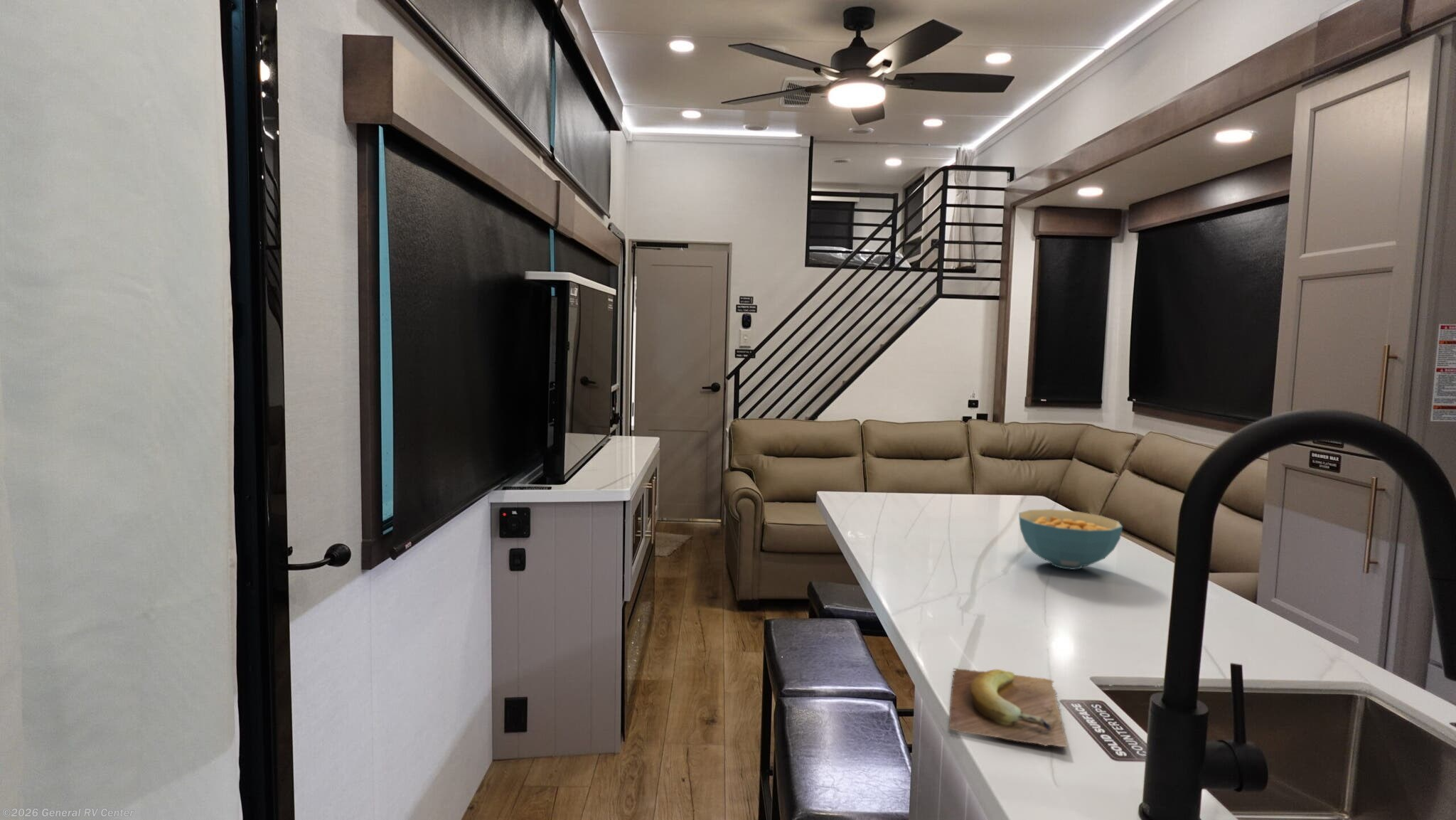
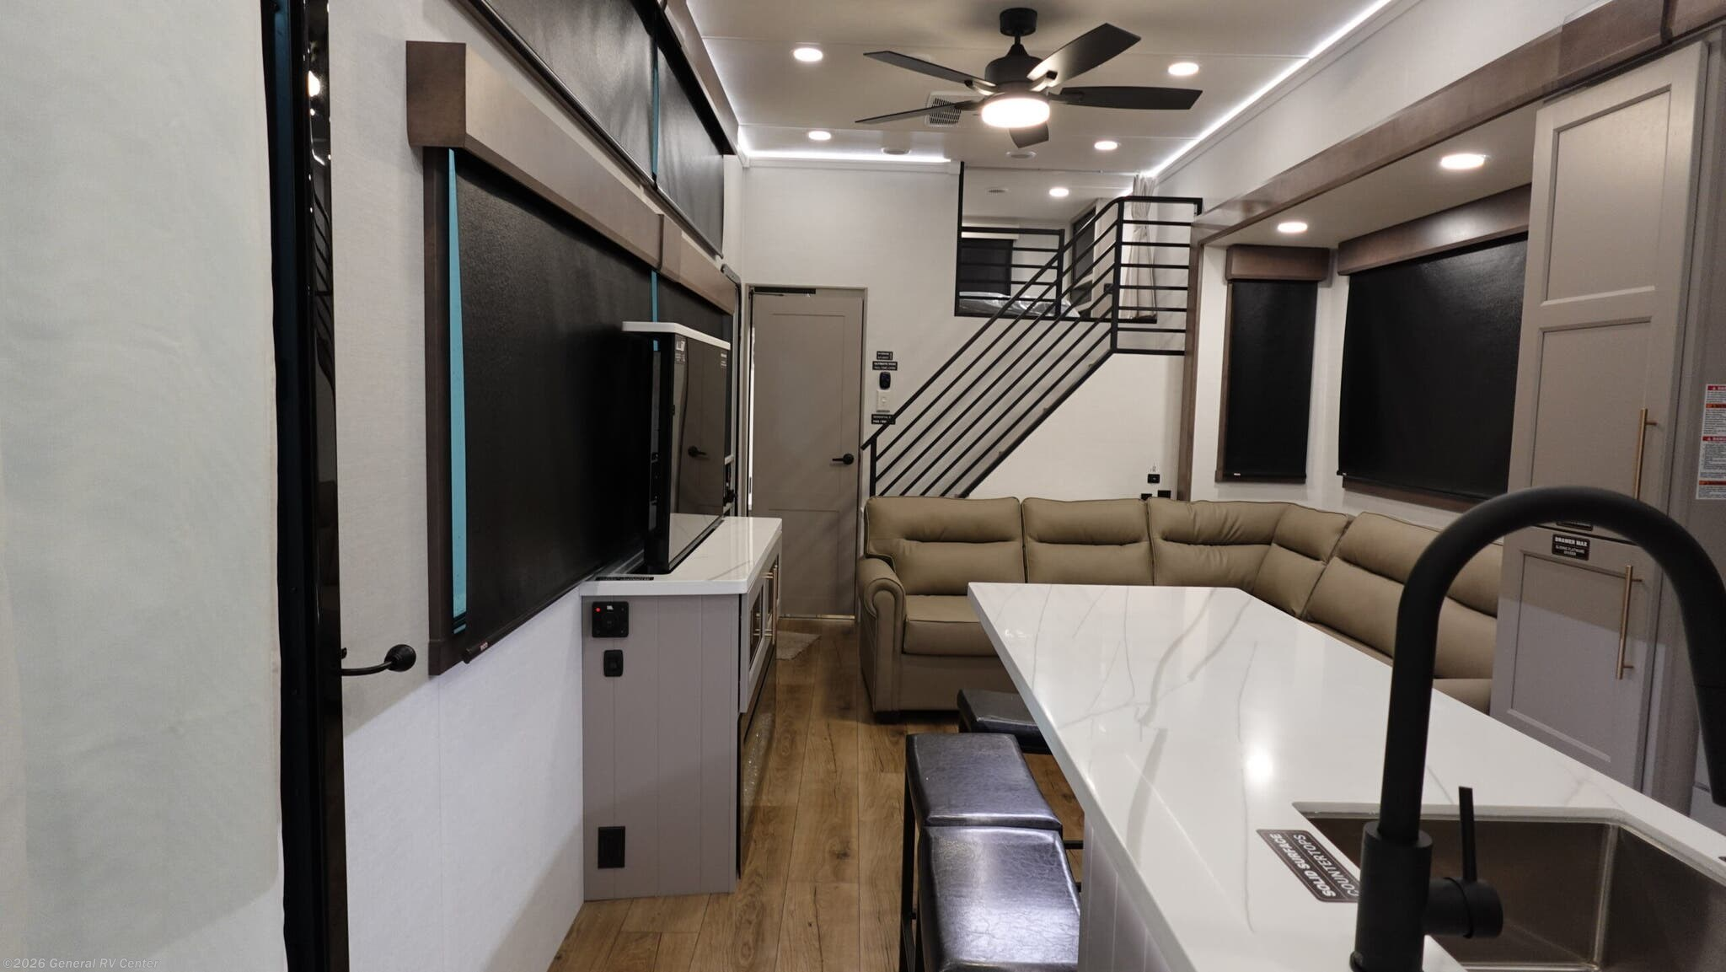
- cereal bowl (1067, 542)
- banana (1005, 695)
